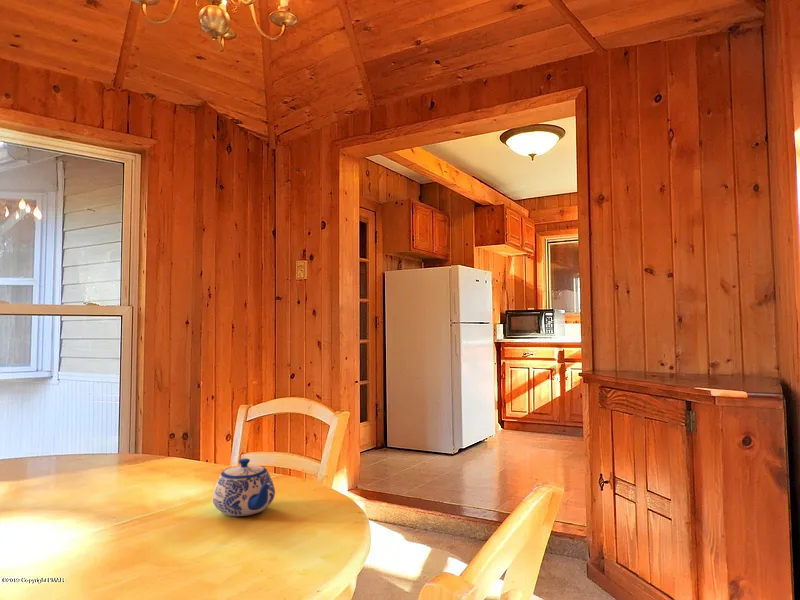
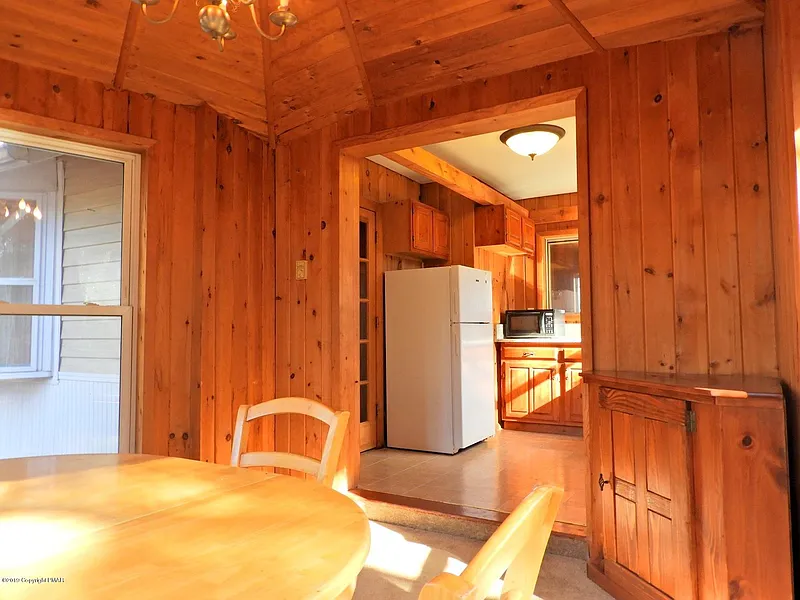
- teapot (246, 485)
